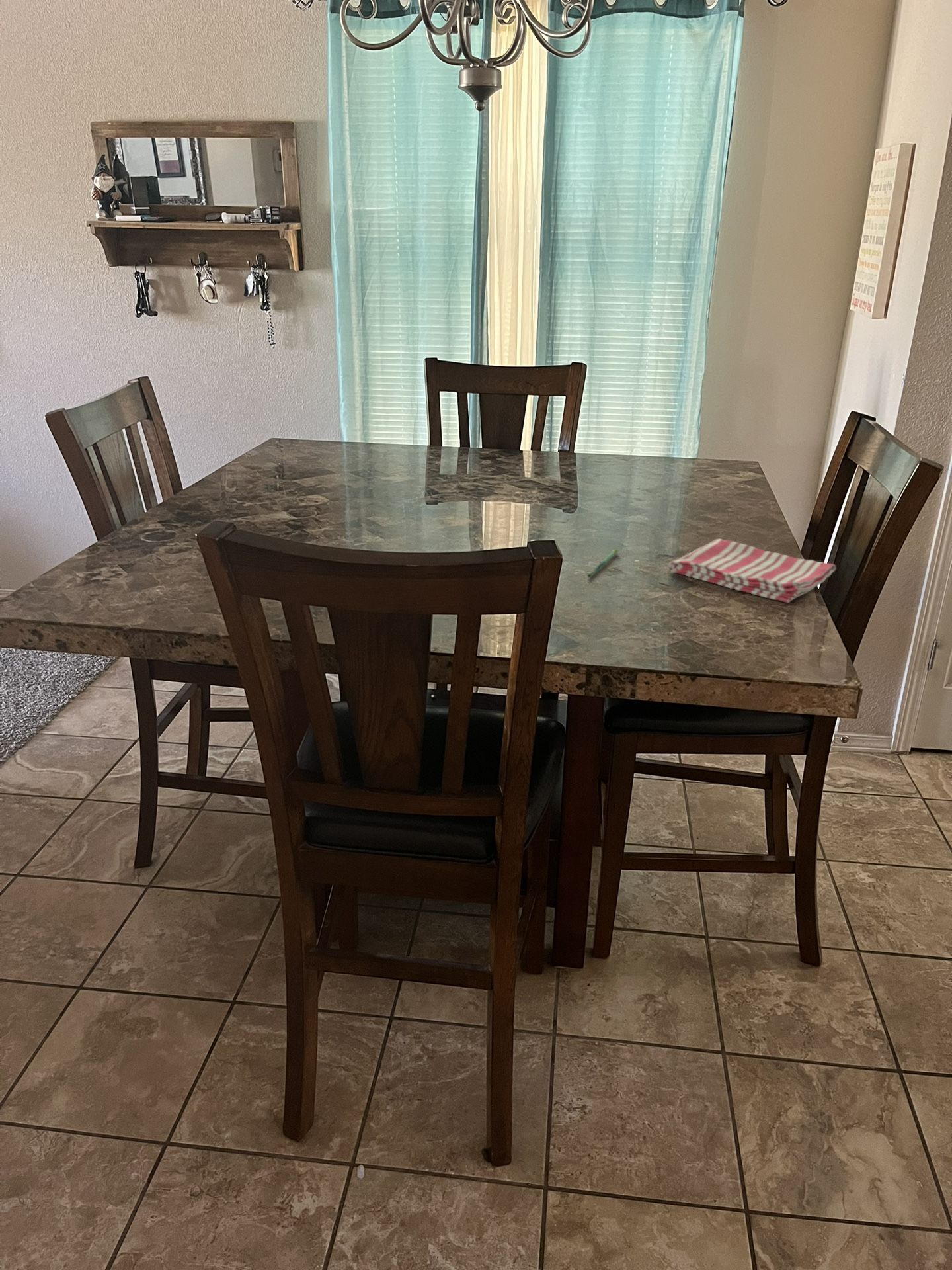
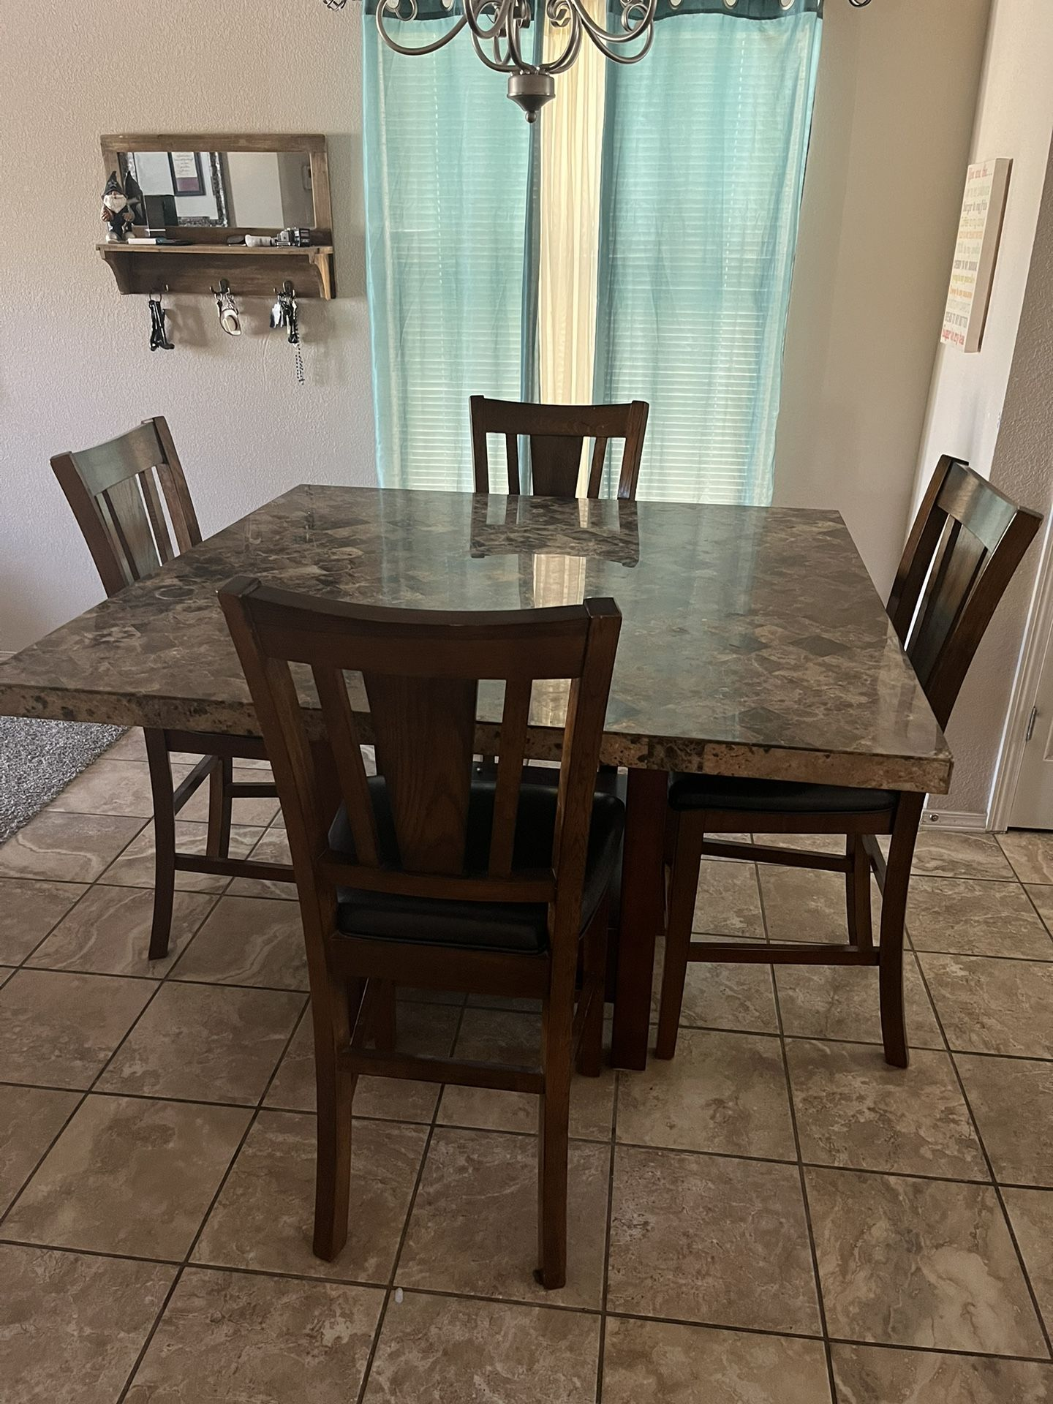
- dish towel (751, 565)
- pen (603, 562)
